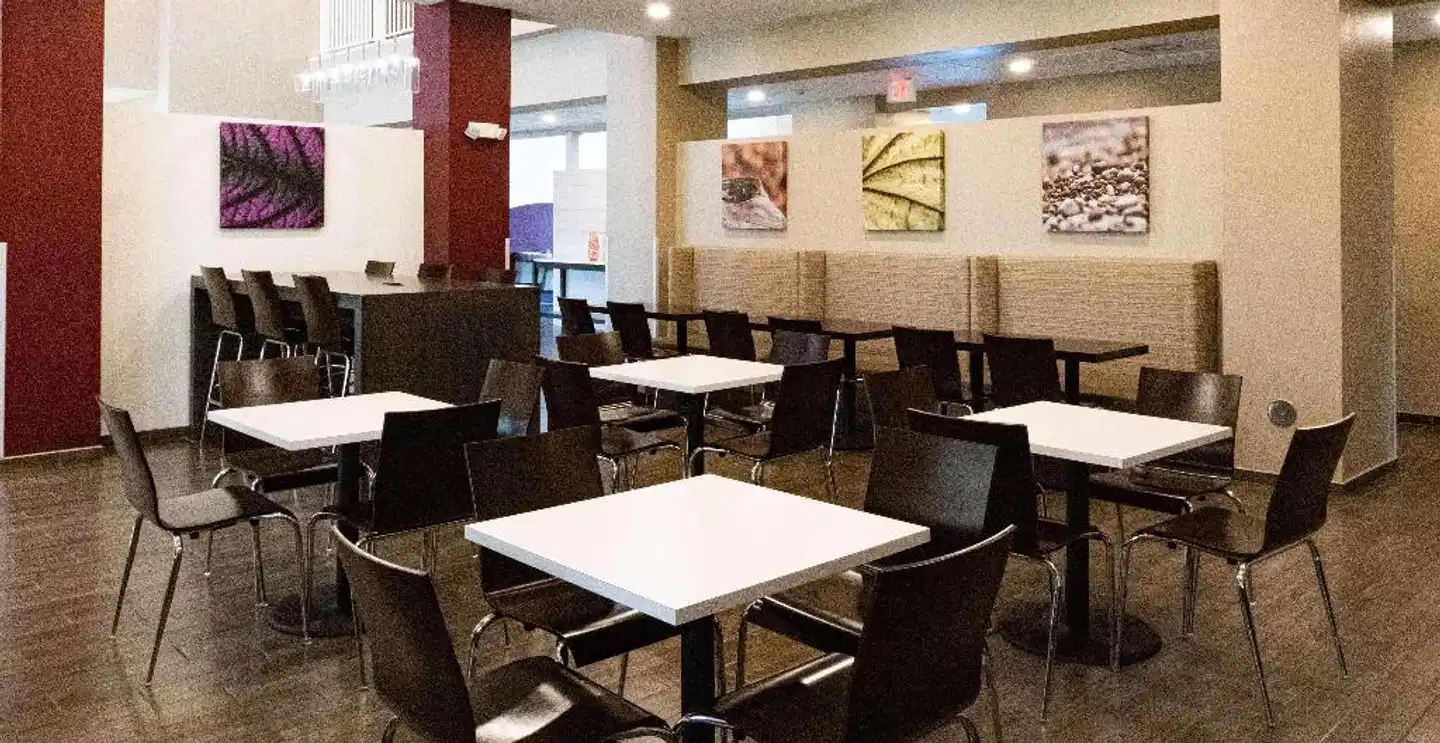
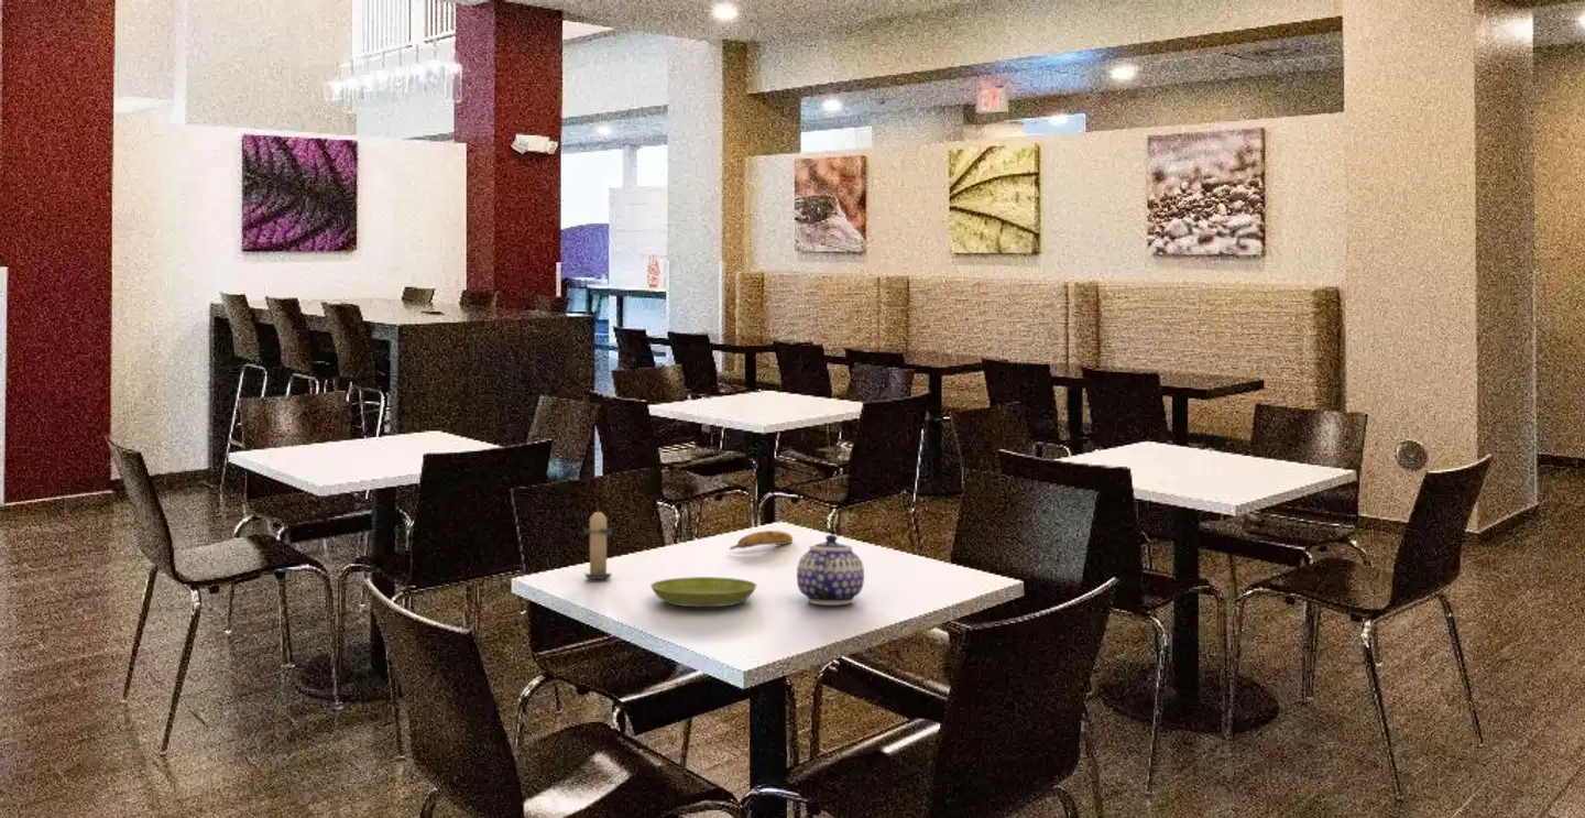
+ teapot (830, 568)
+ candle (598, 542)
+ banana (766, 538)
+ saucer (703, 592)
